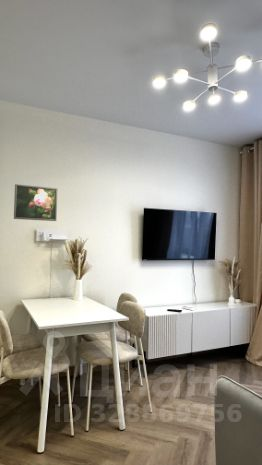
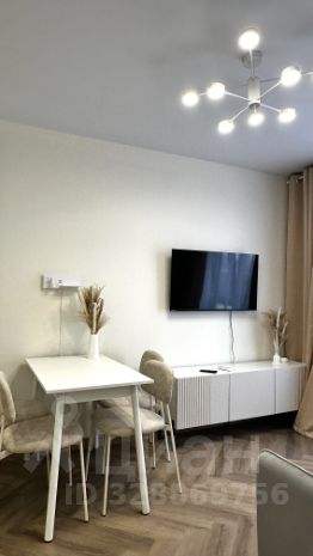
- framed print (36, 203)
